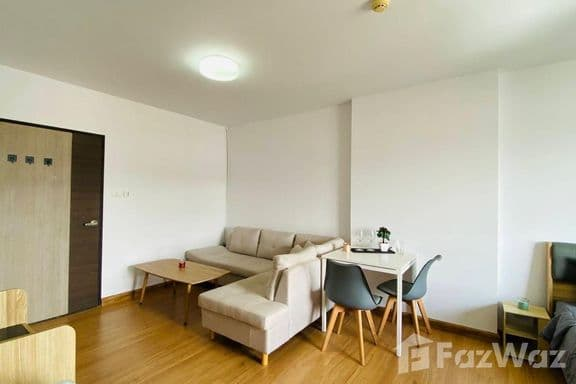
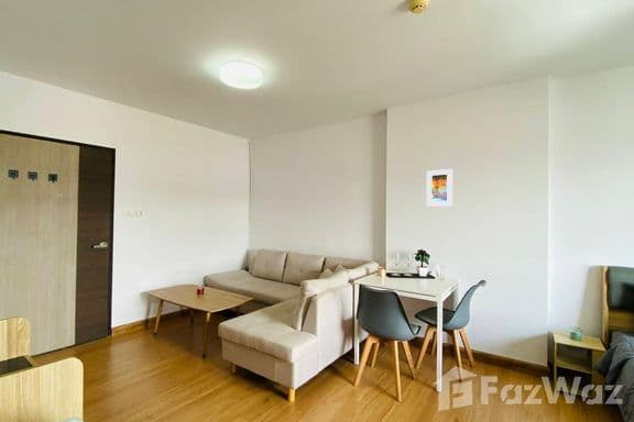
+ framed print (439, 188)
